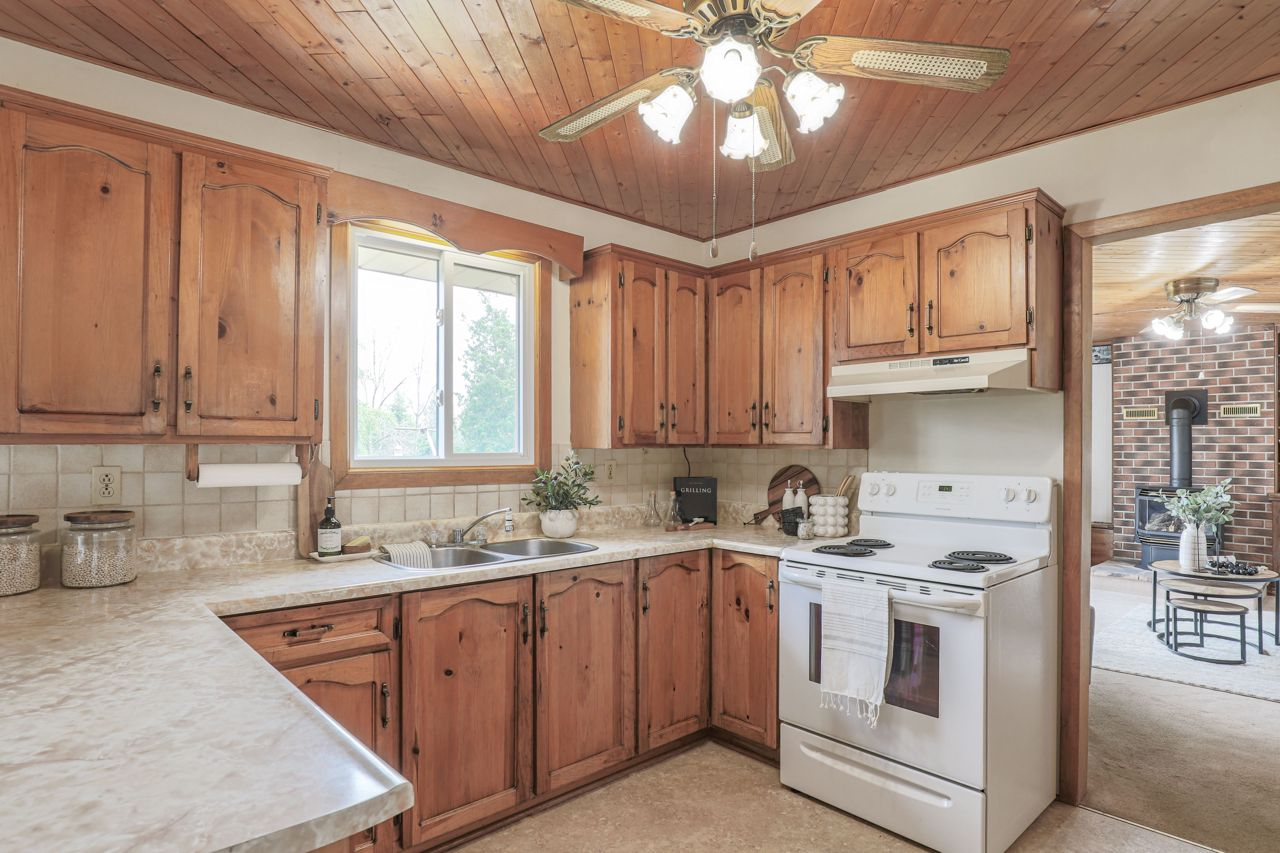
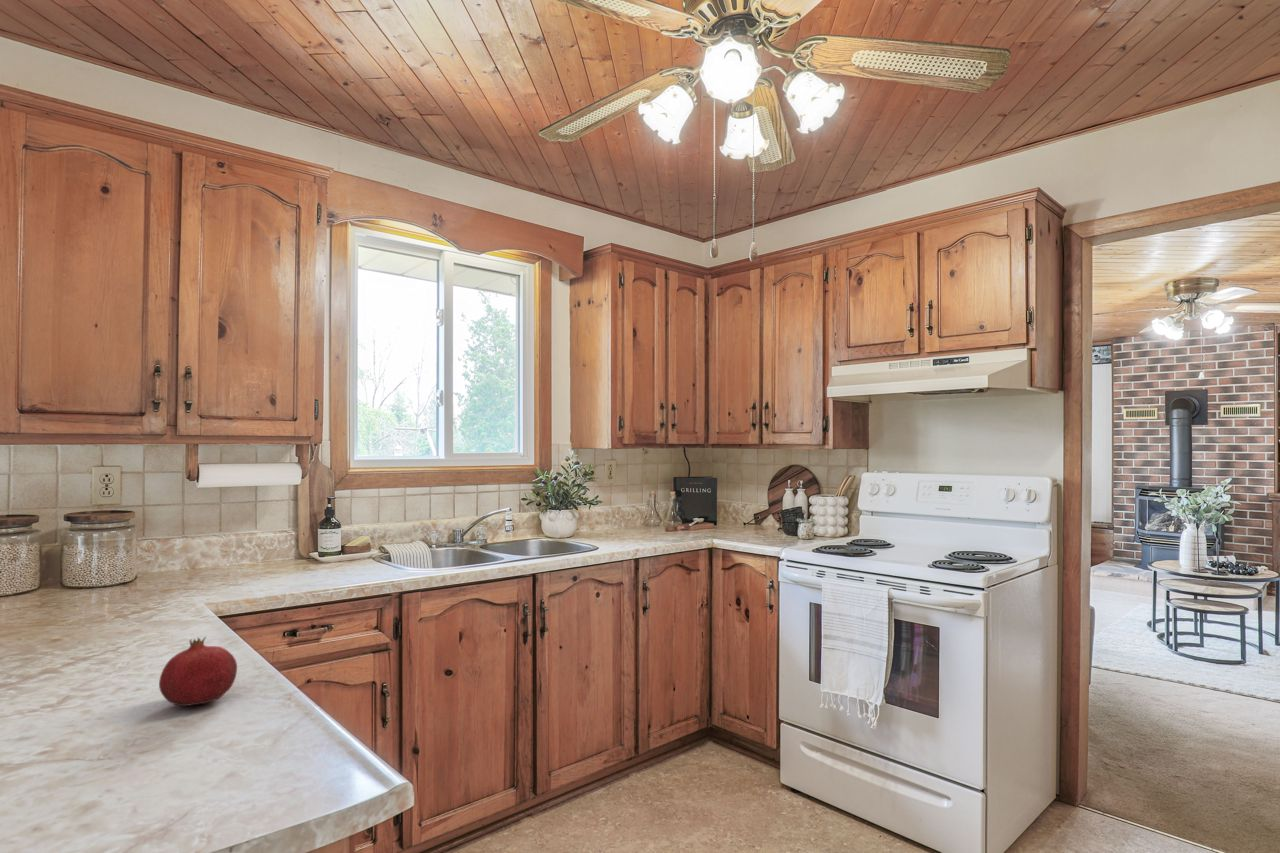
+ fruit (198, 669)
